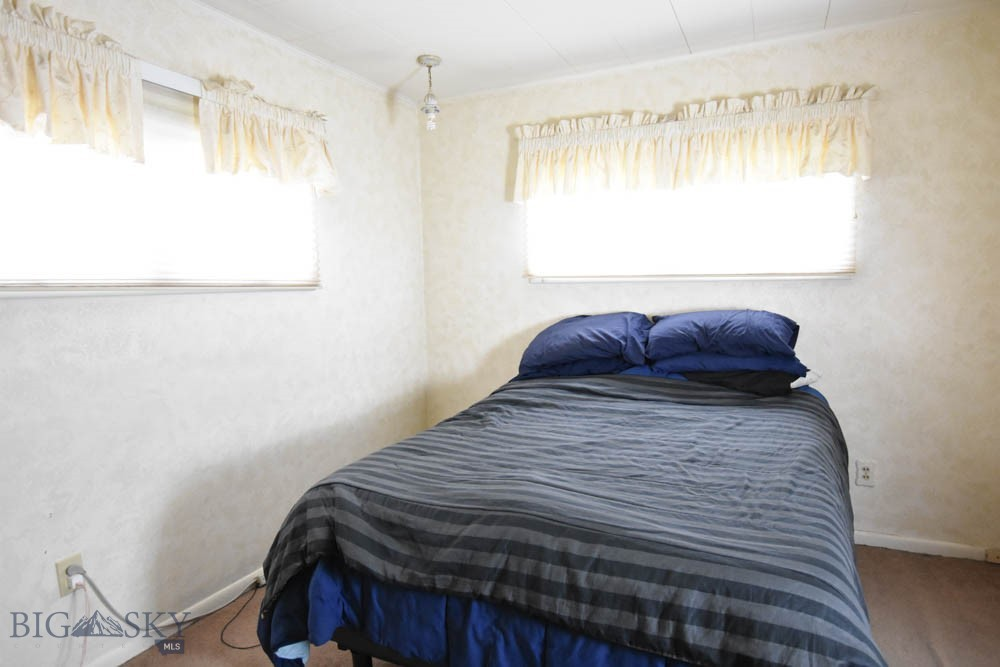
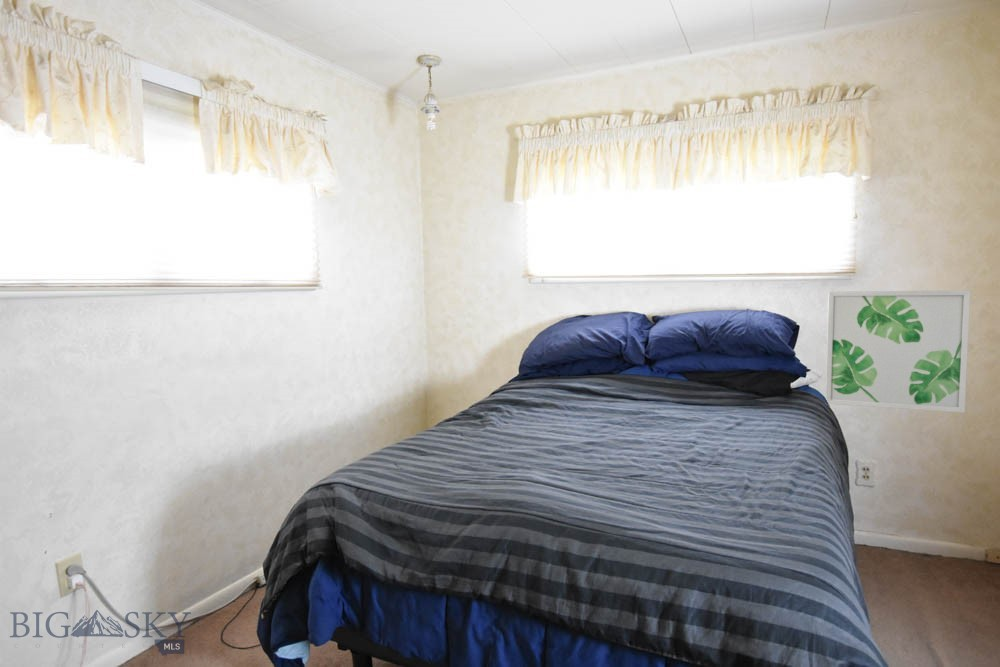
+ wall art (893, 349)
